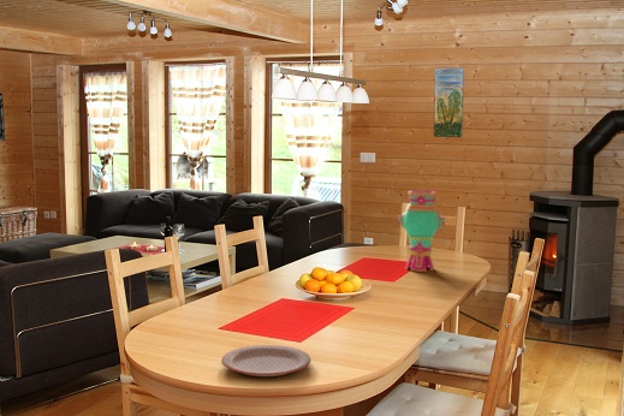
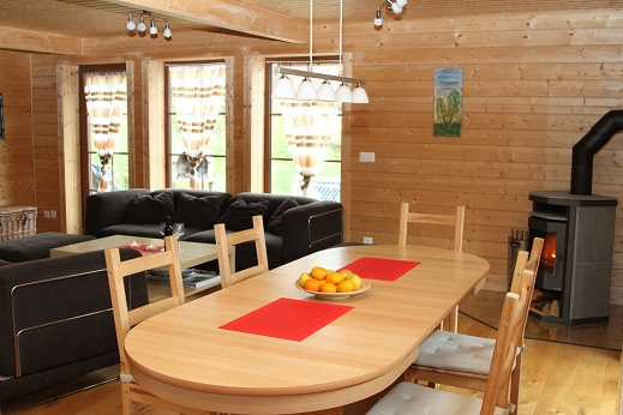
- decorative vase (421, 230)
- plate (266, 362)
